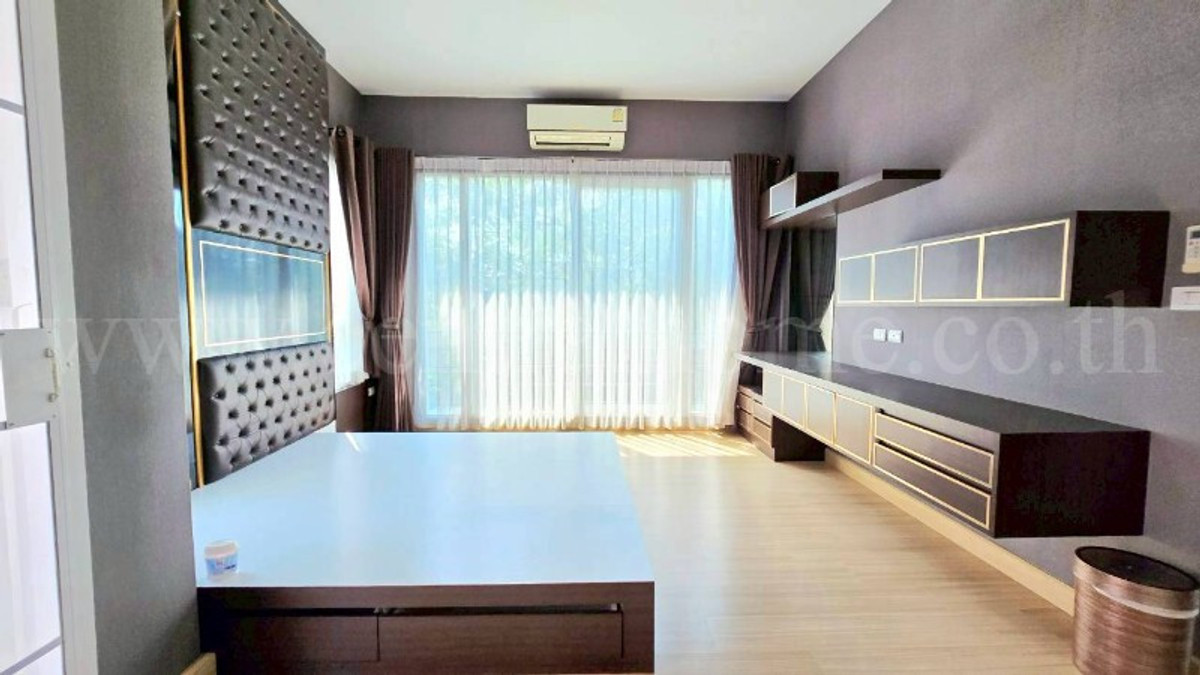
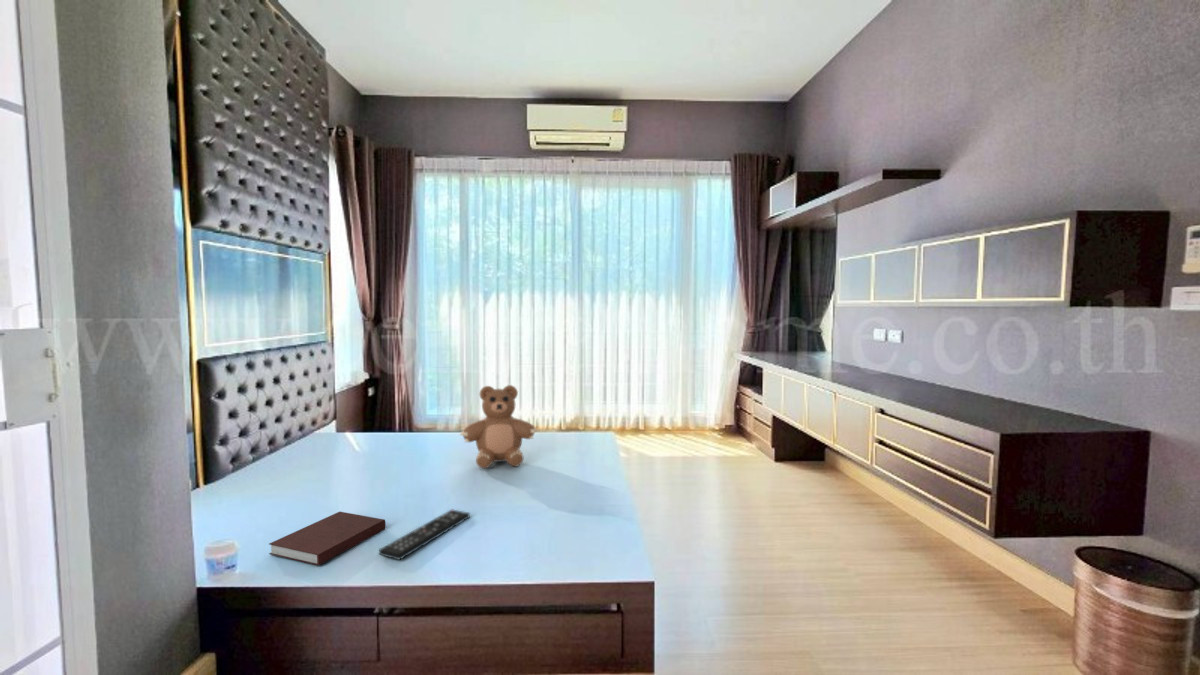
+ notebook (330, 535)
+ teddy bear (499, 424)
+ remote control (428, 531)
